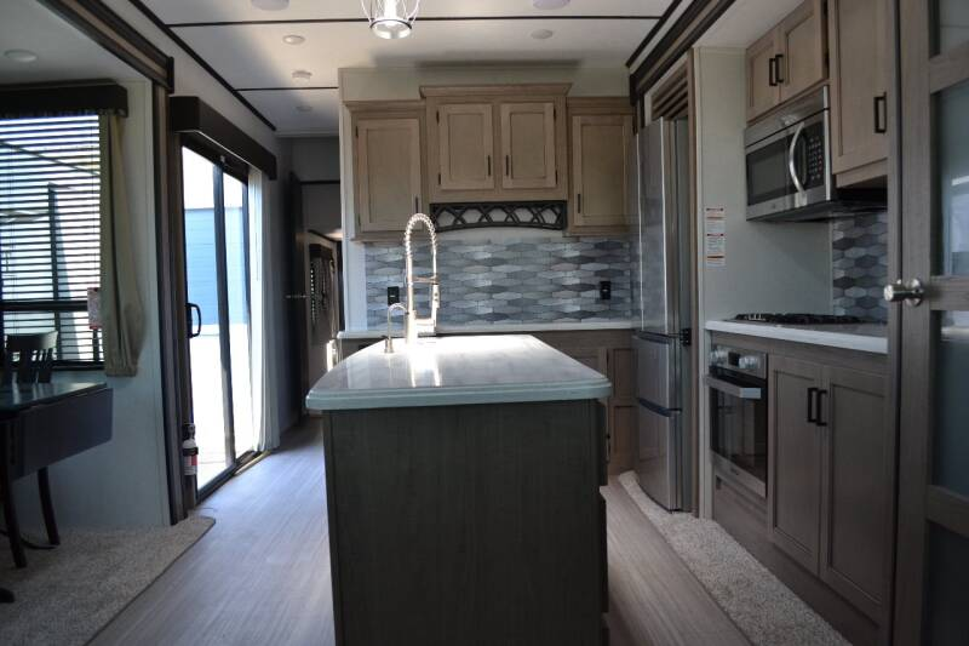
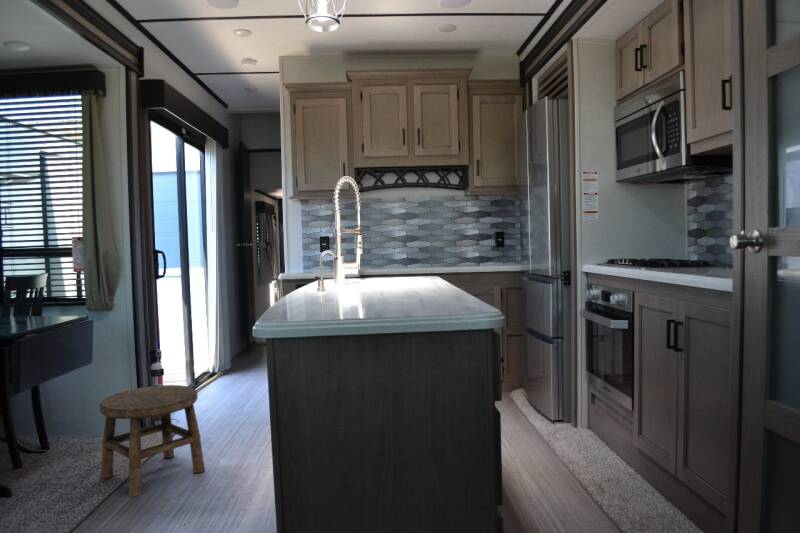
+ stool (151, 433)
